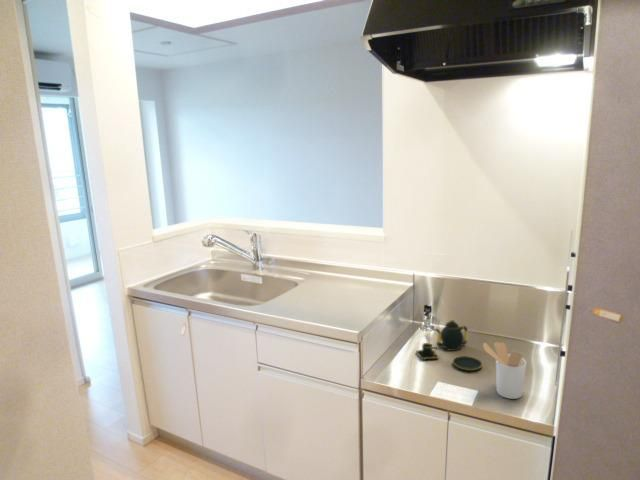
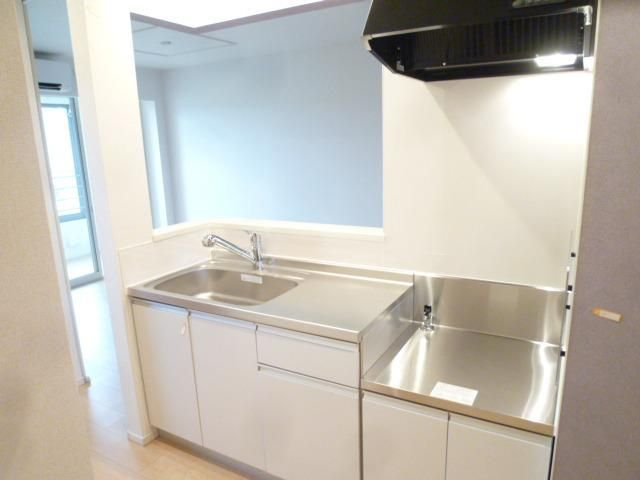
- teapot (448, 342)
- utensil holder (502, 368)
